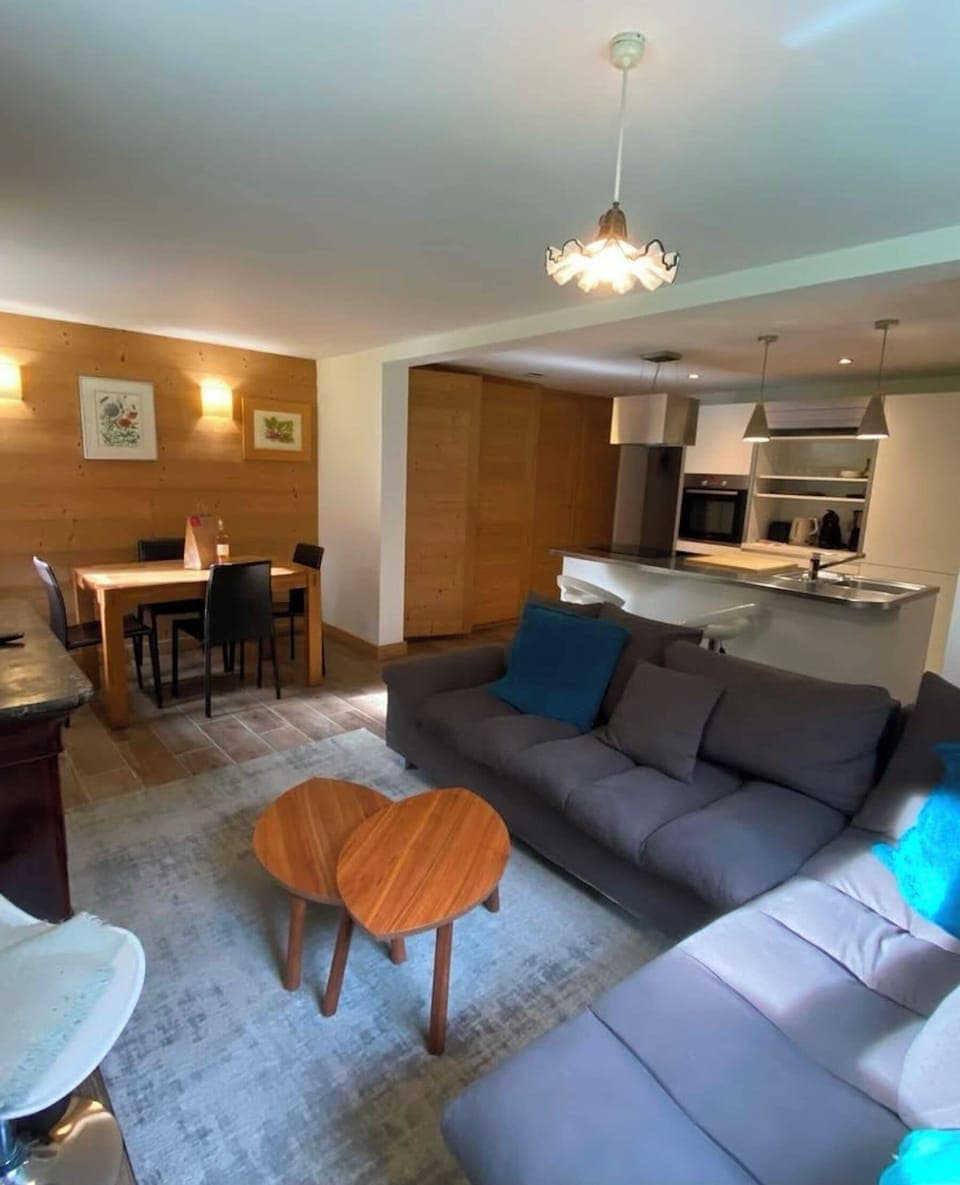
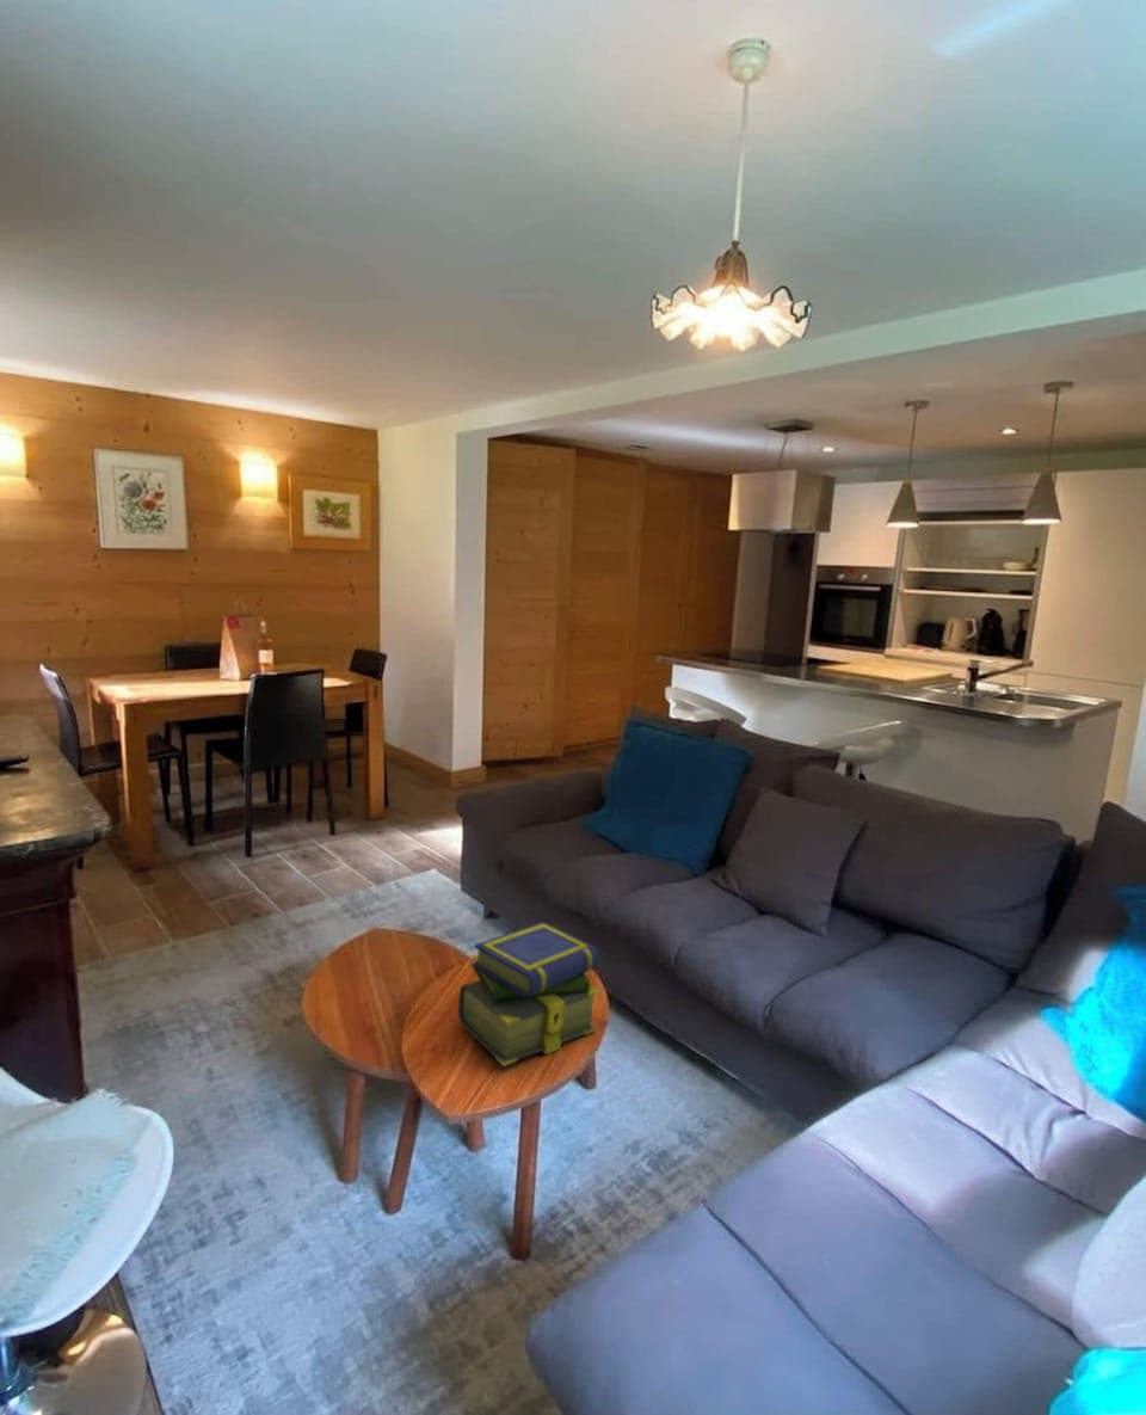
+ stack of books (530, 984)
